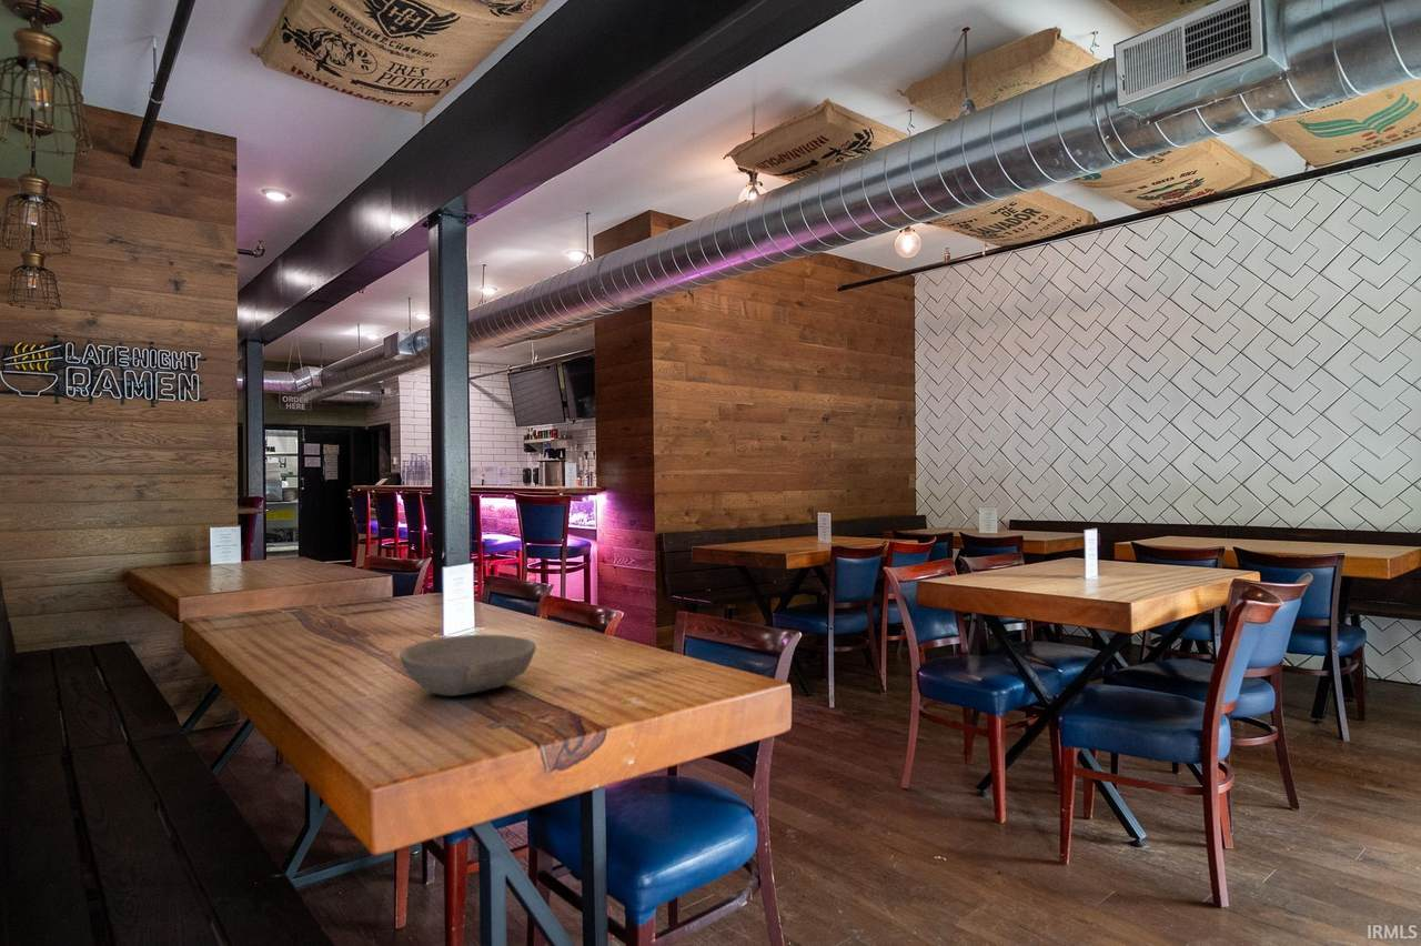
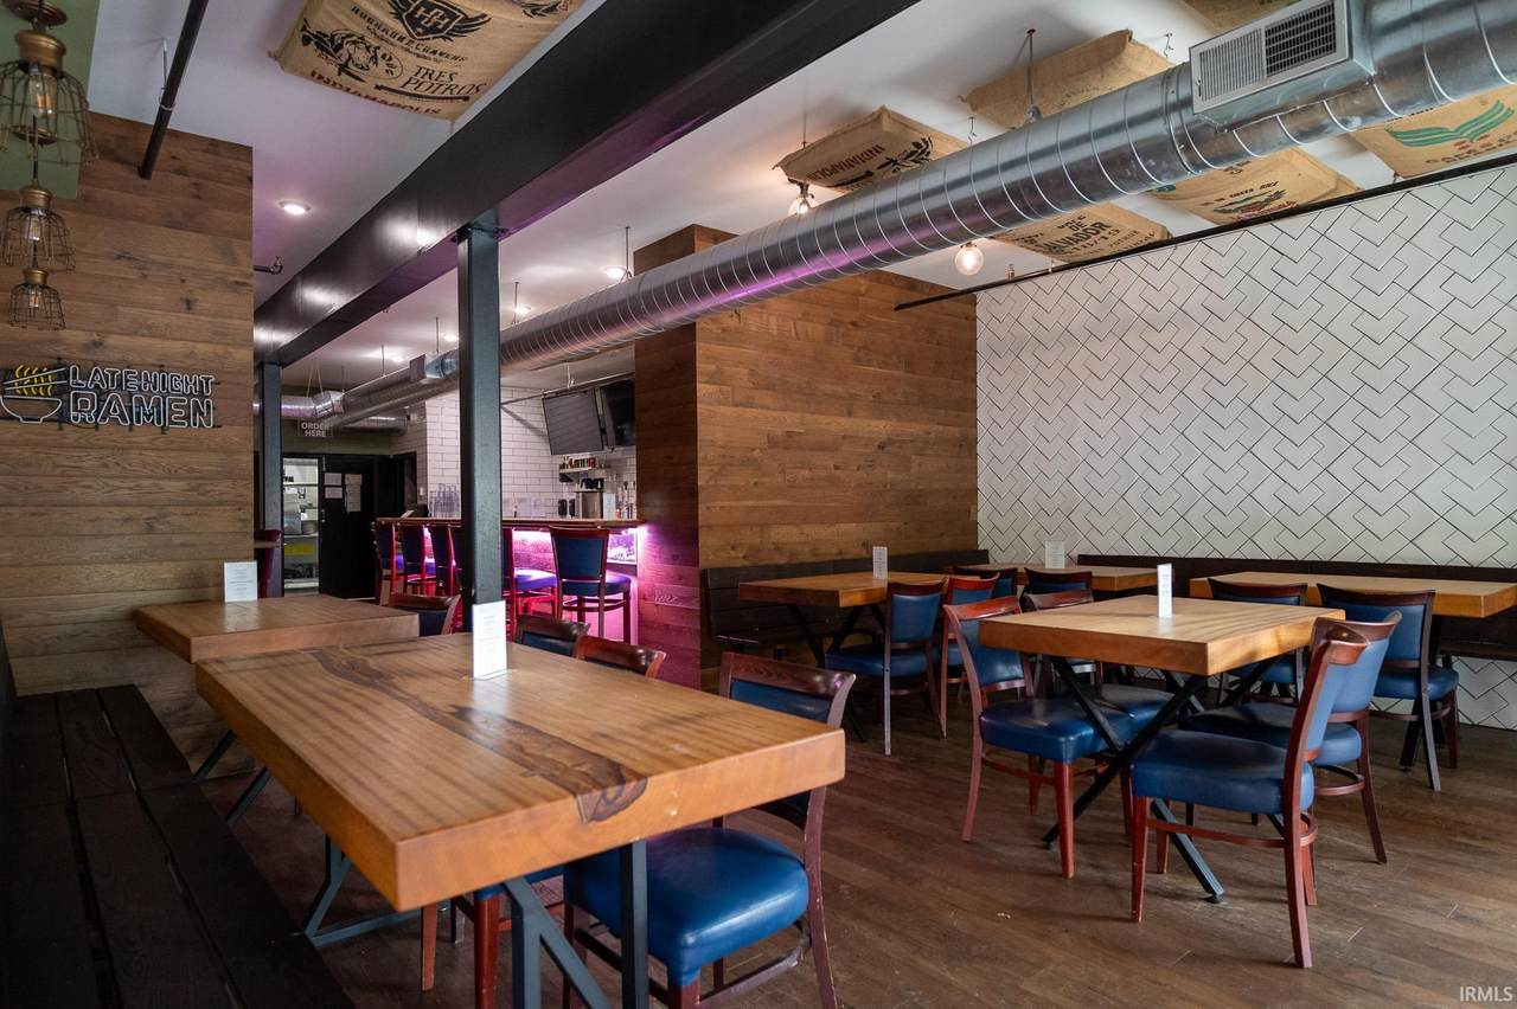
- bowl (468, 666)
